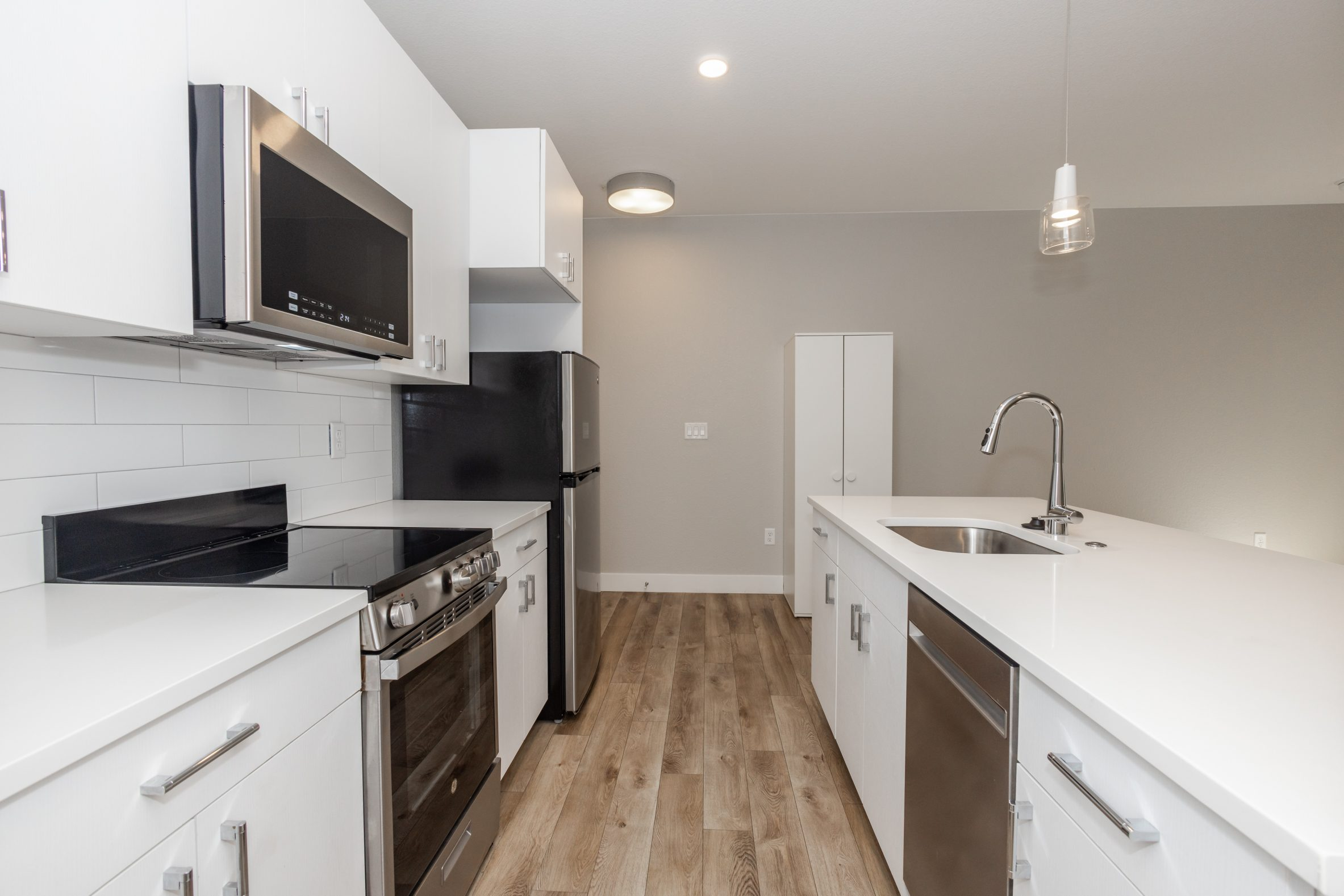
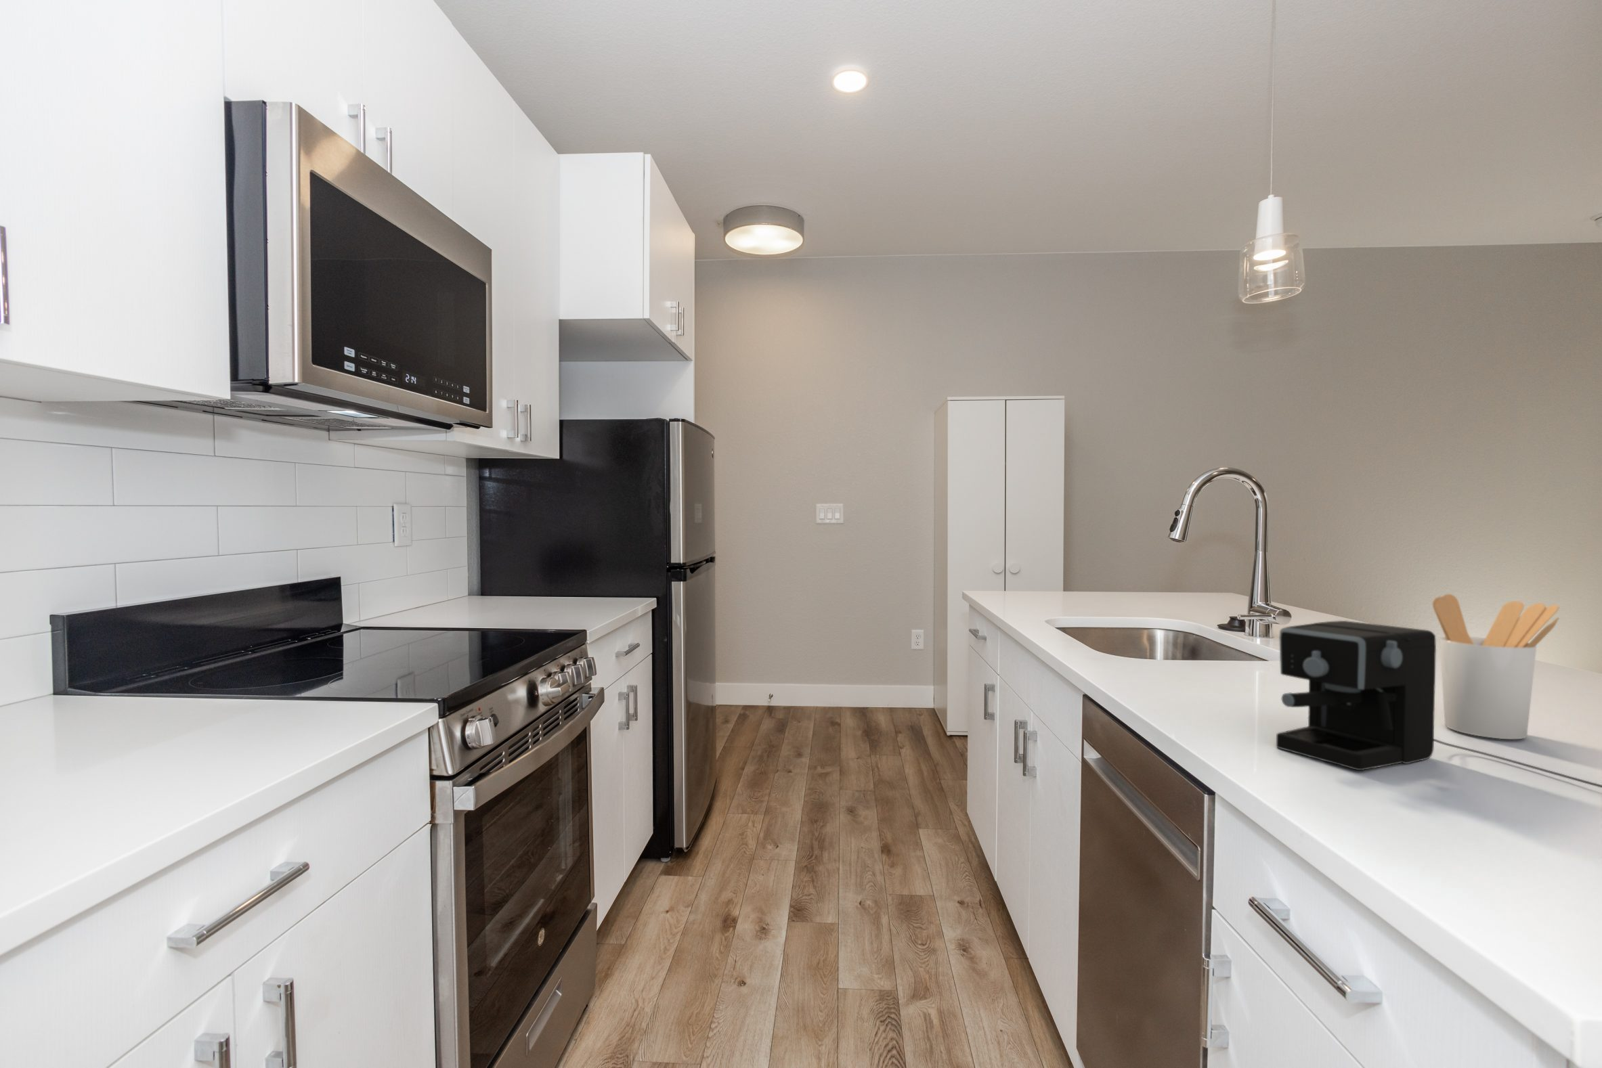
+ coffee maker (1434, 704)
+ utensil holder (1499, 663)
